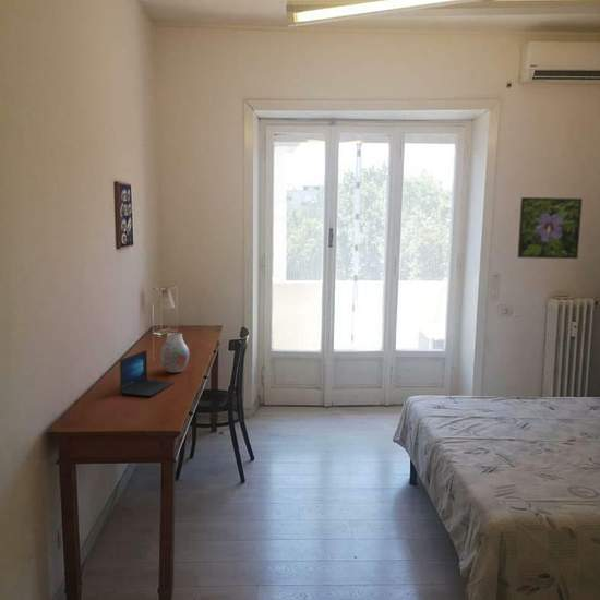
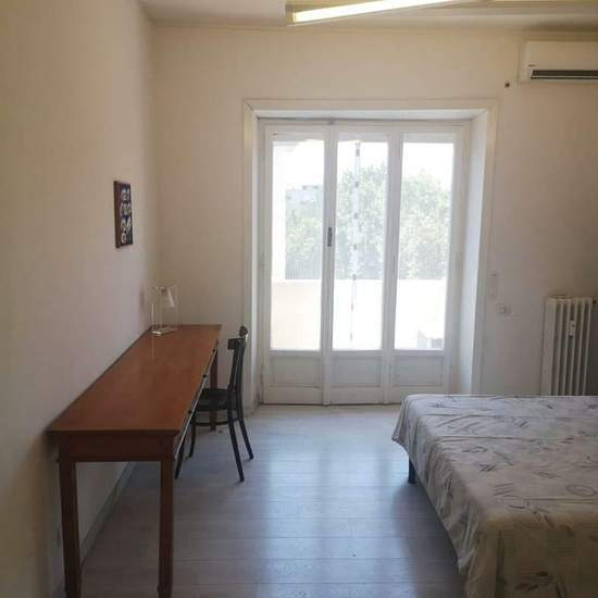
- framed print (549, 228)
- laptop (146, 372)
- vase (175, 352)
